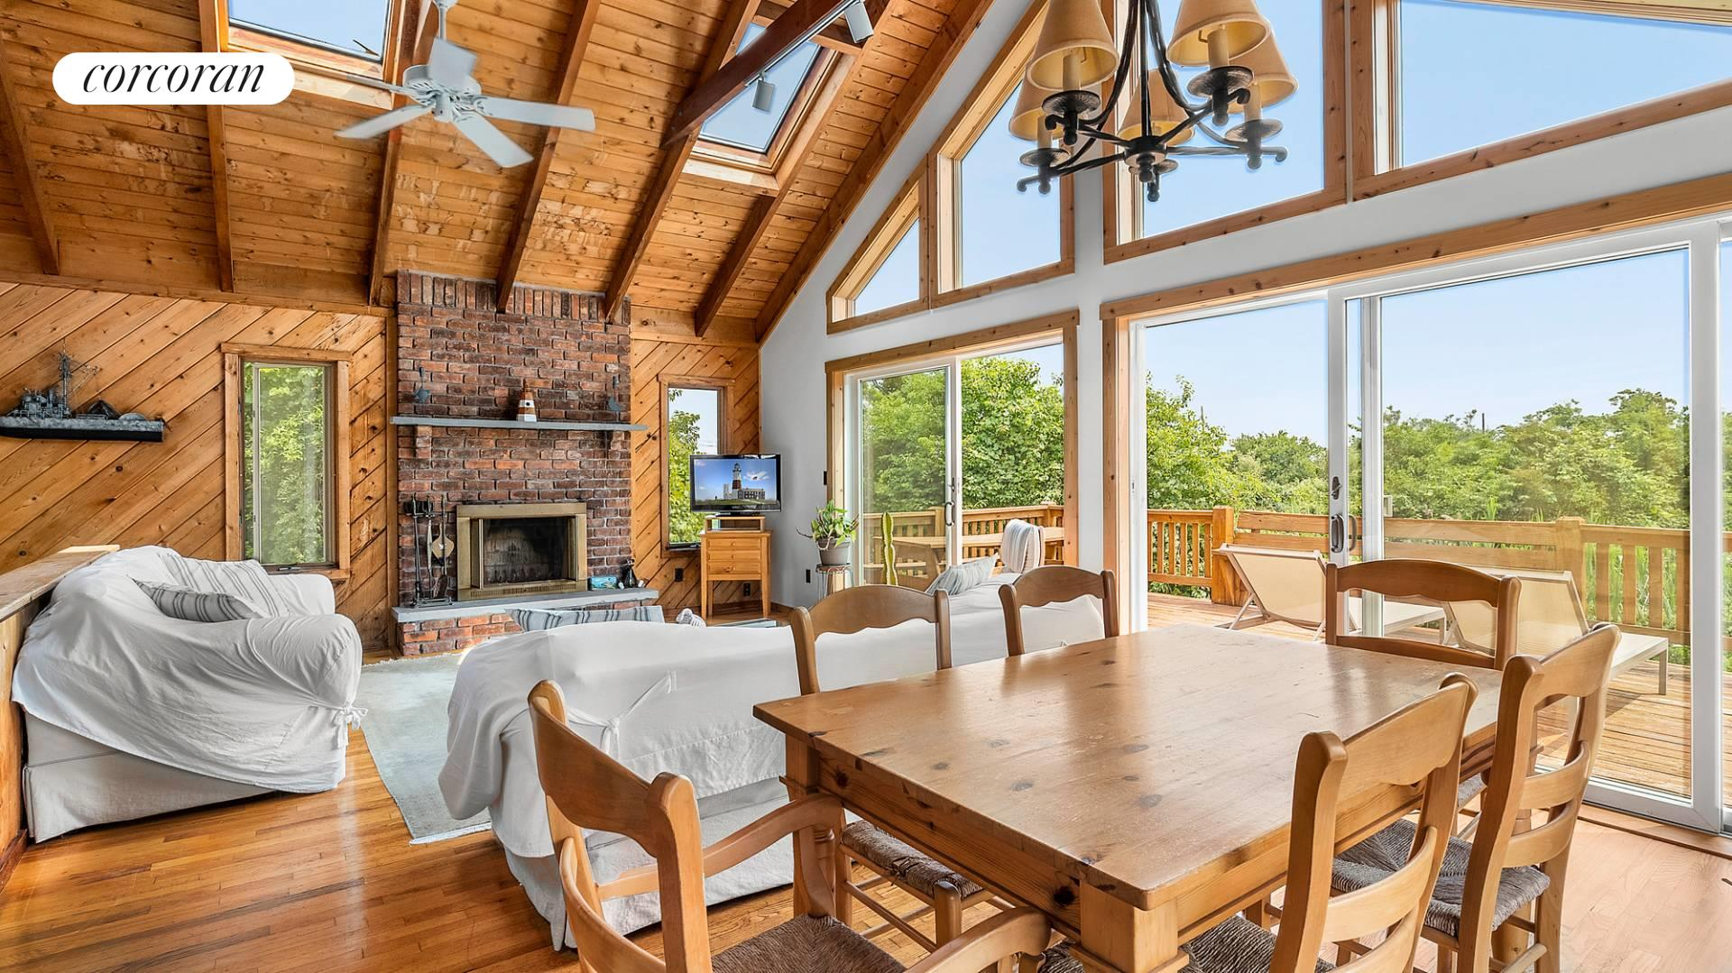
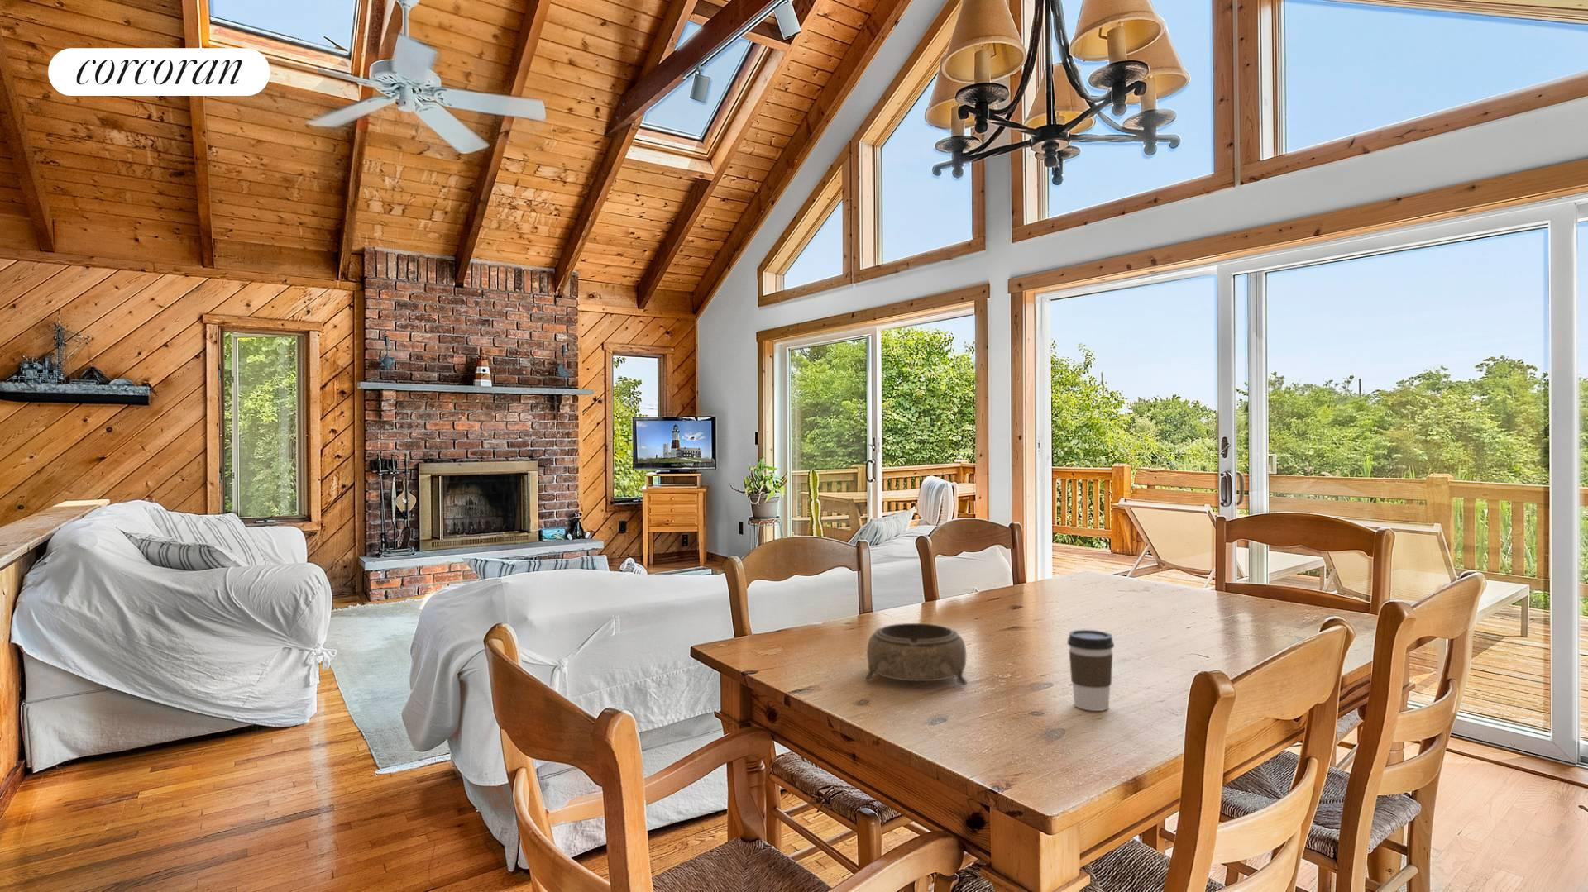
+ coffee cup (1090, 670)
+ decorative bowl (916, 651)
